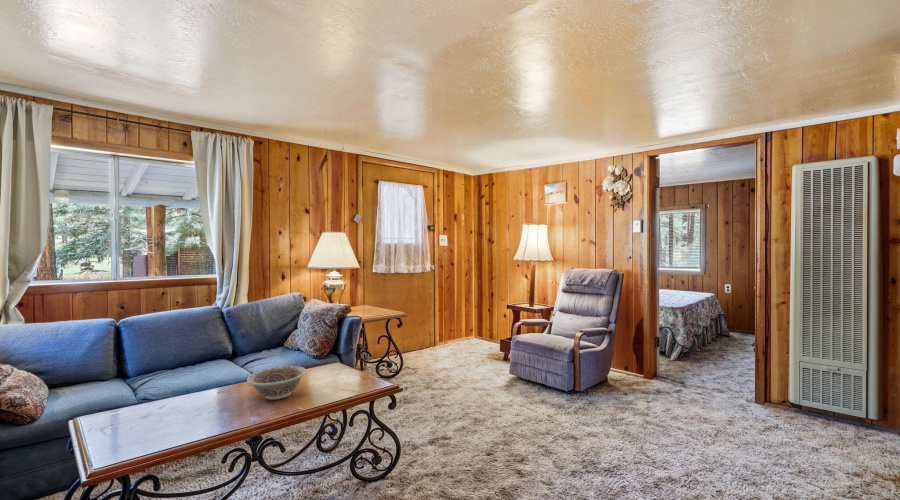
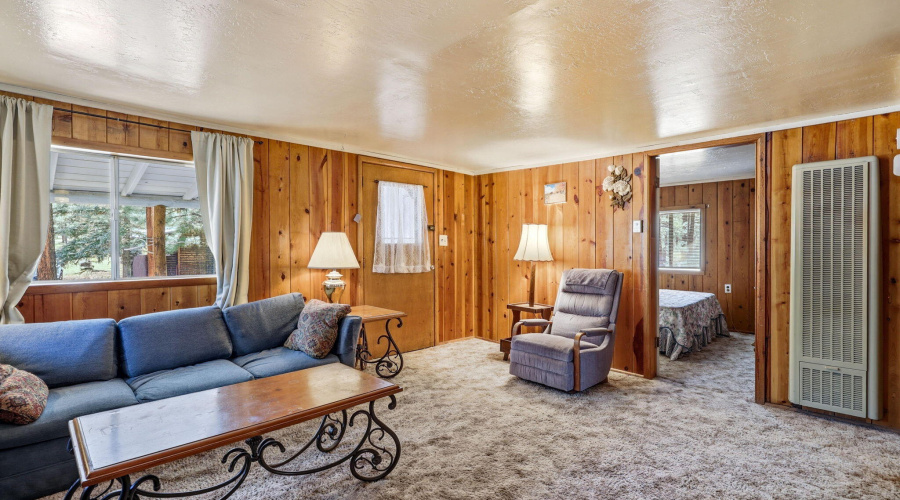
- decorative bowl (277, 384)
